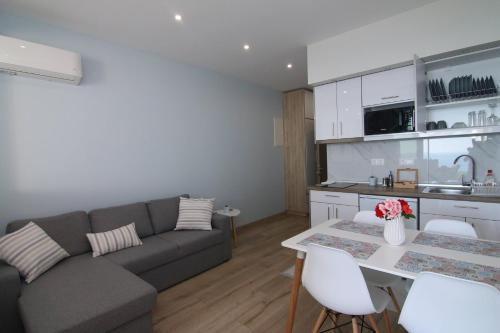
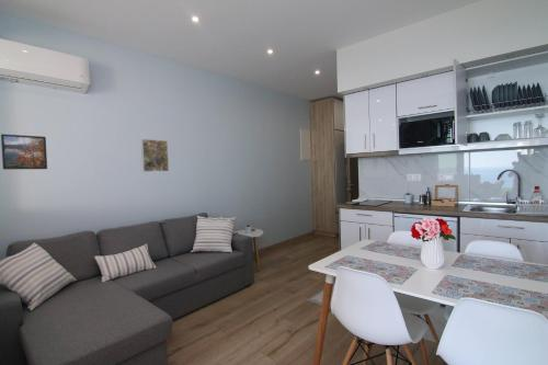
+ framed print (155, 156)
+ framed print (24, 152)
